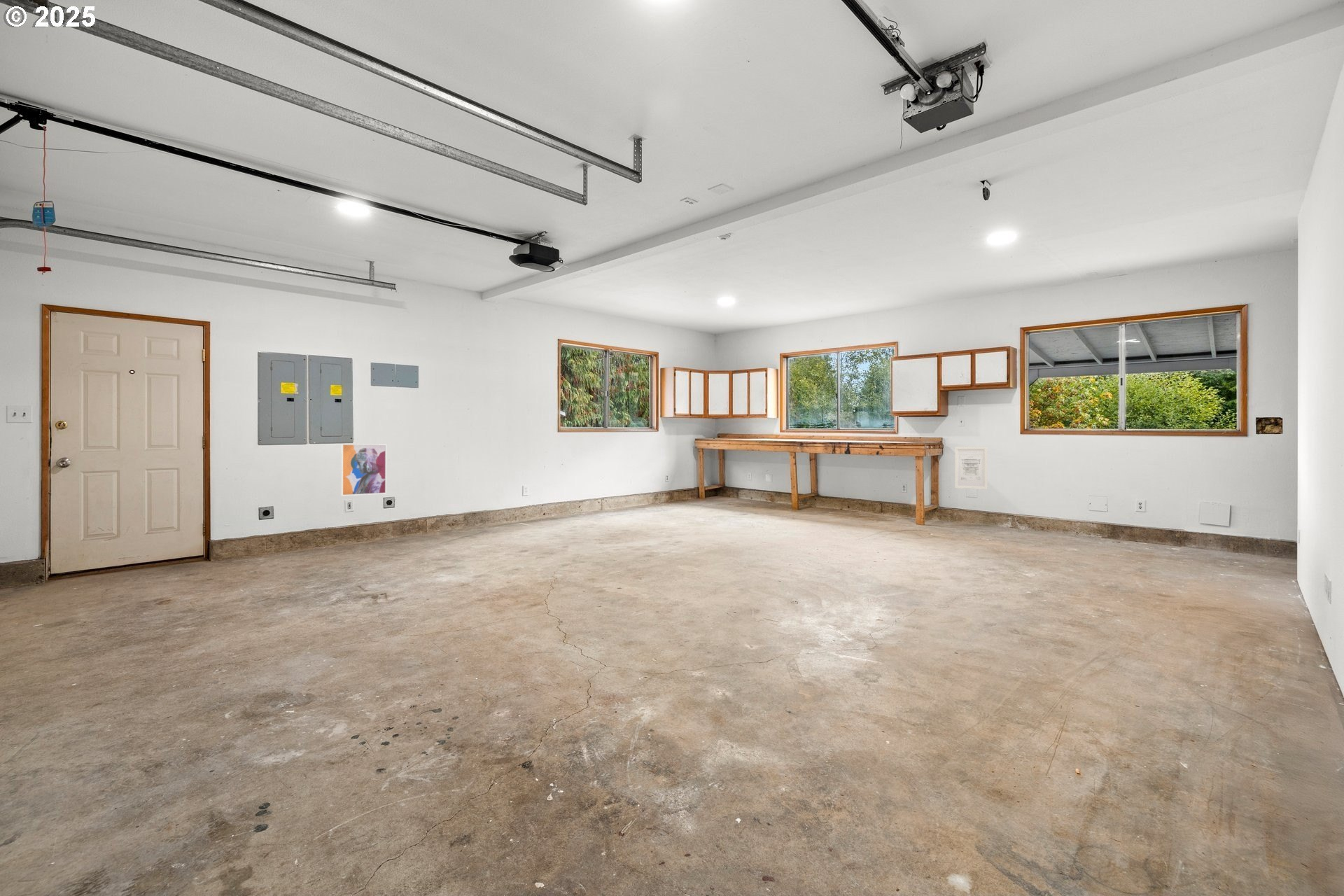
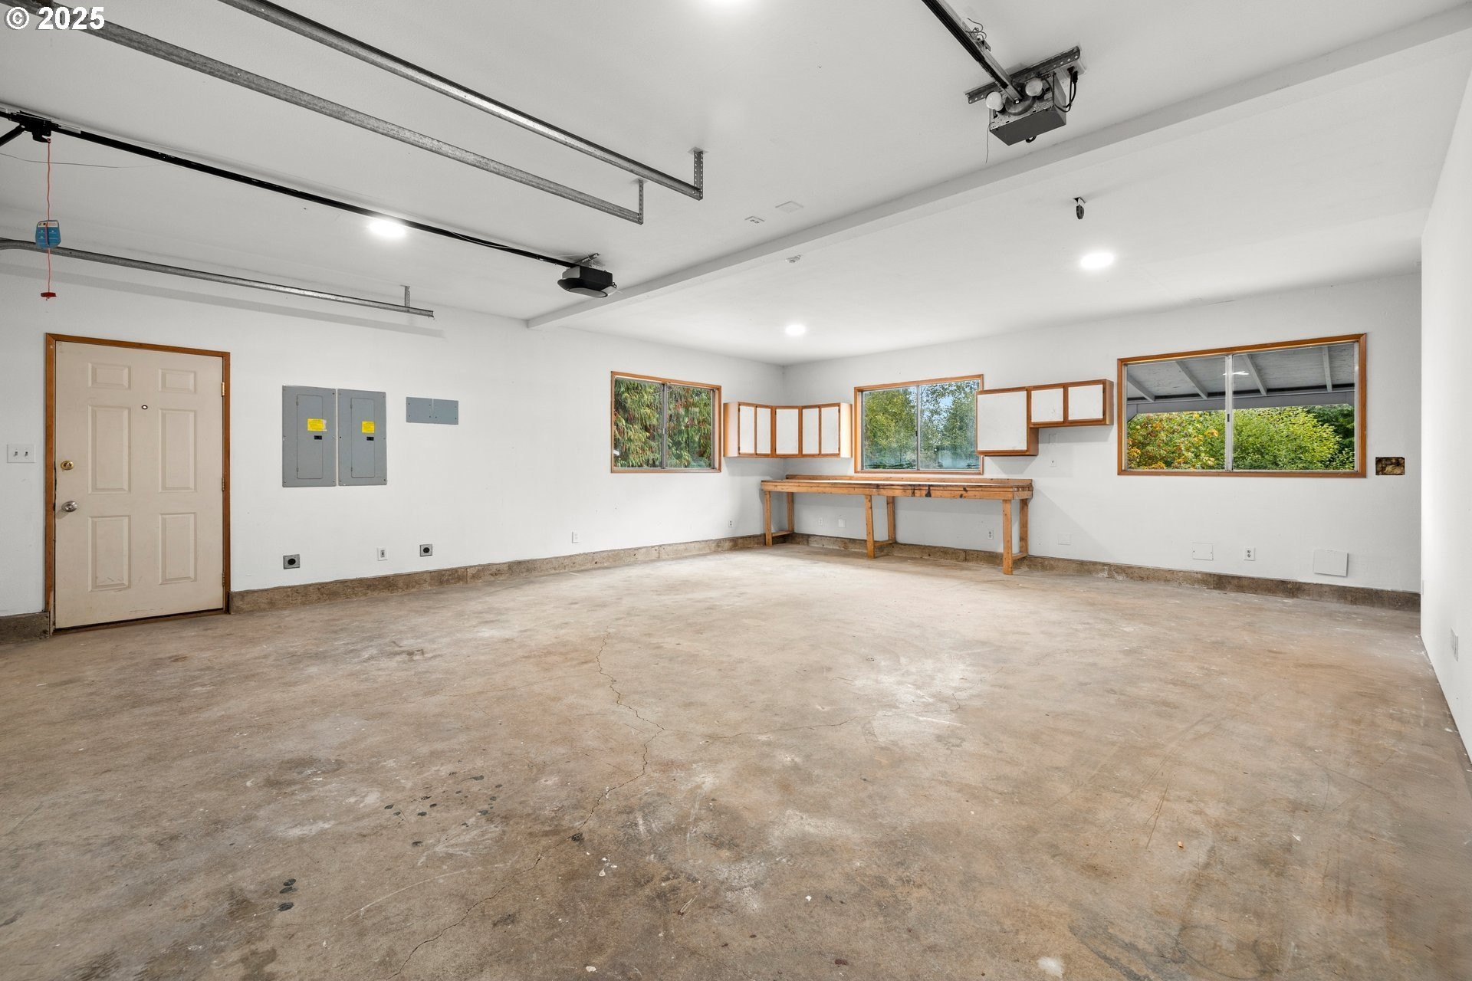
- wall art (970, 468)
- wall art (364, 469)
